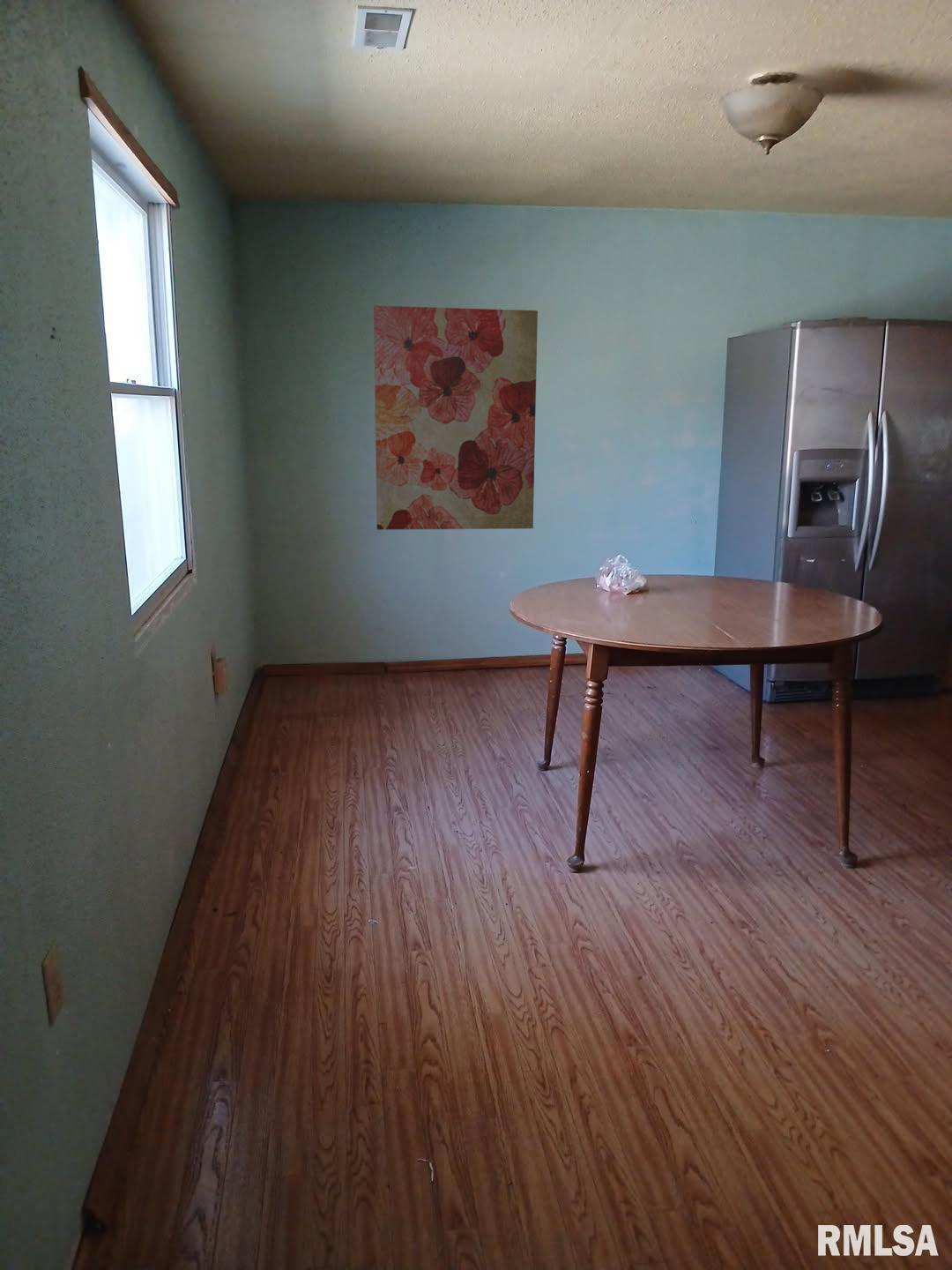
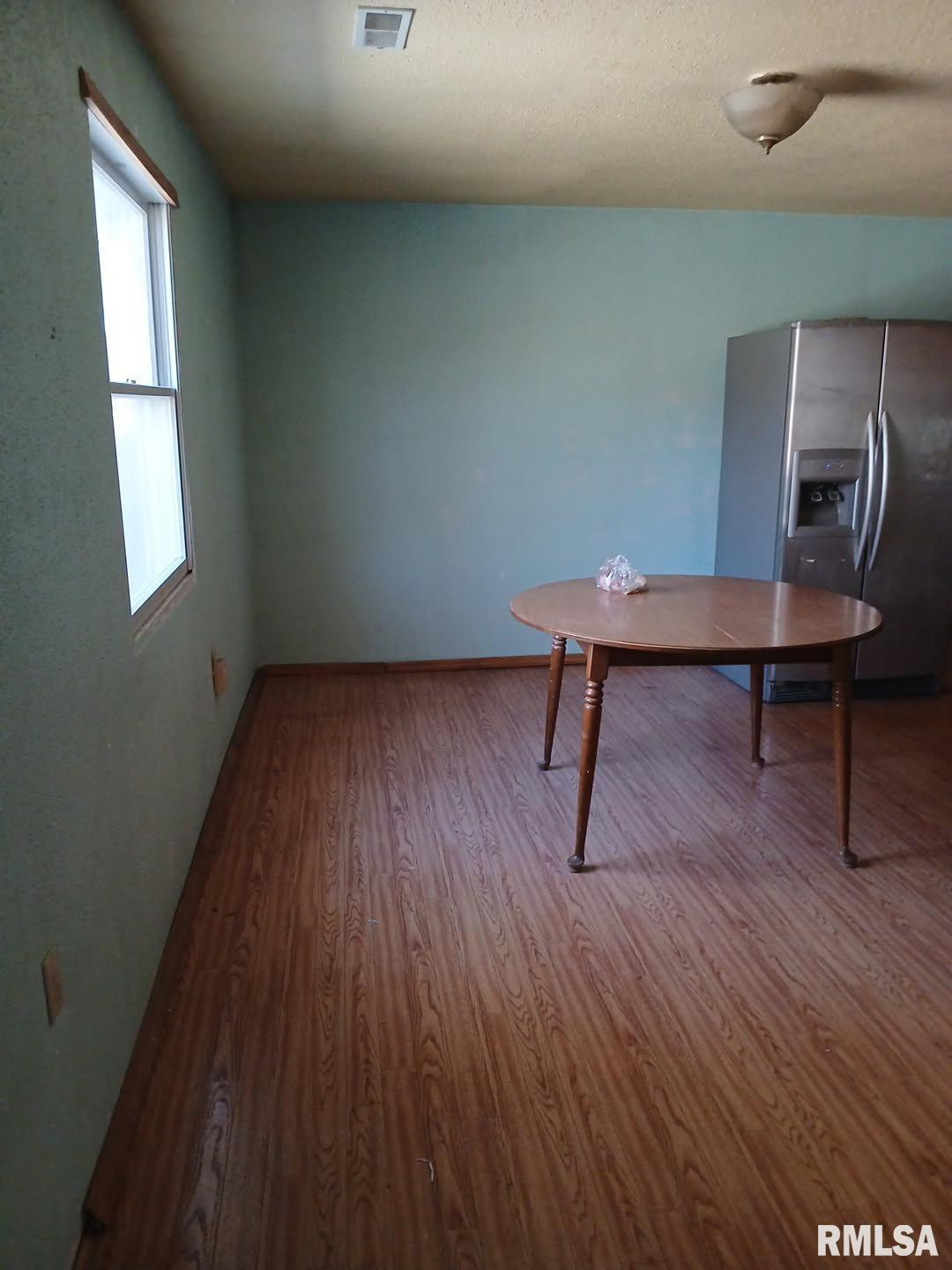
- wall art (456, 421)
